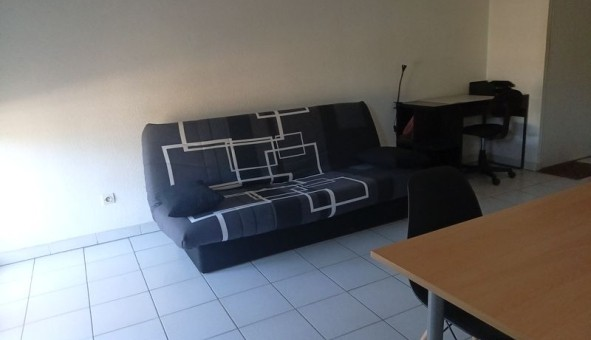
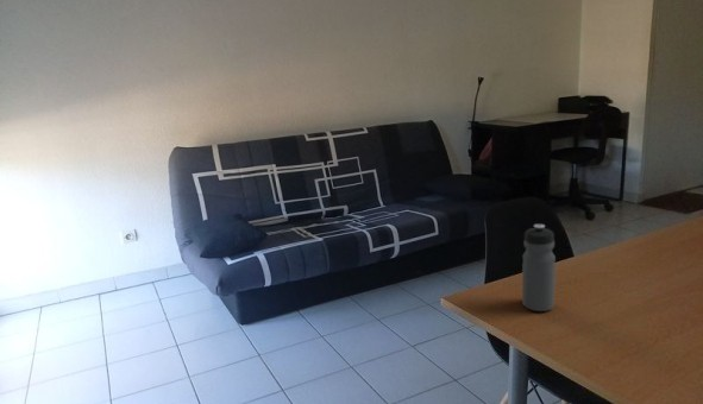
+ water bottle (538, 265)
